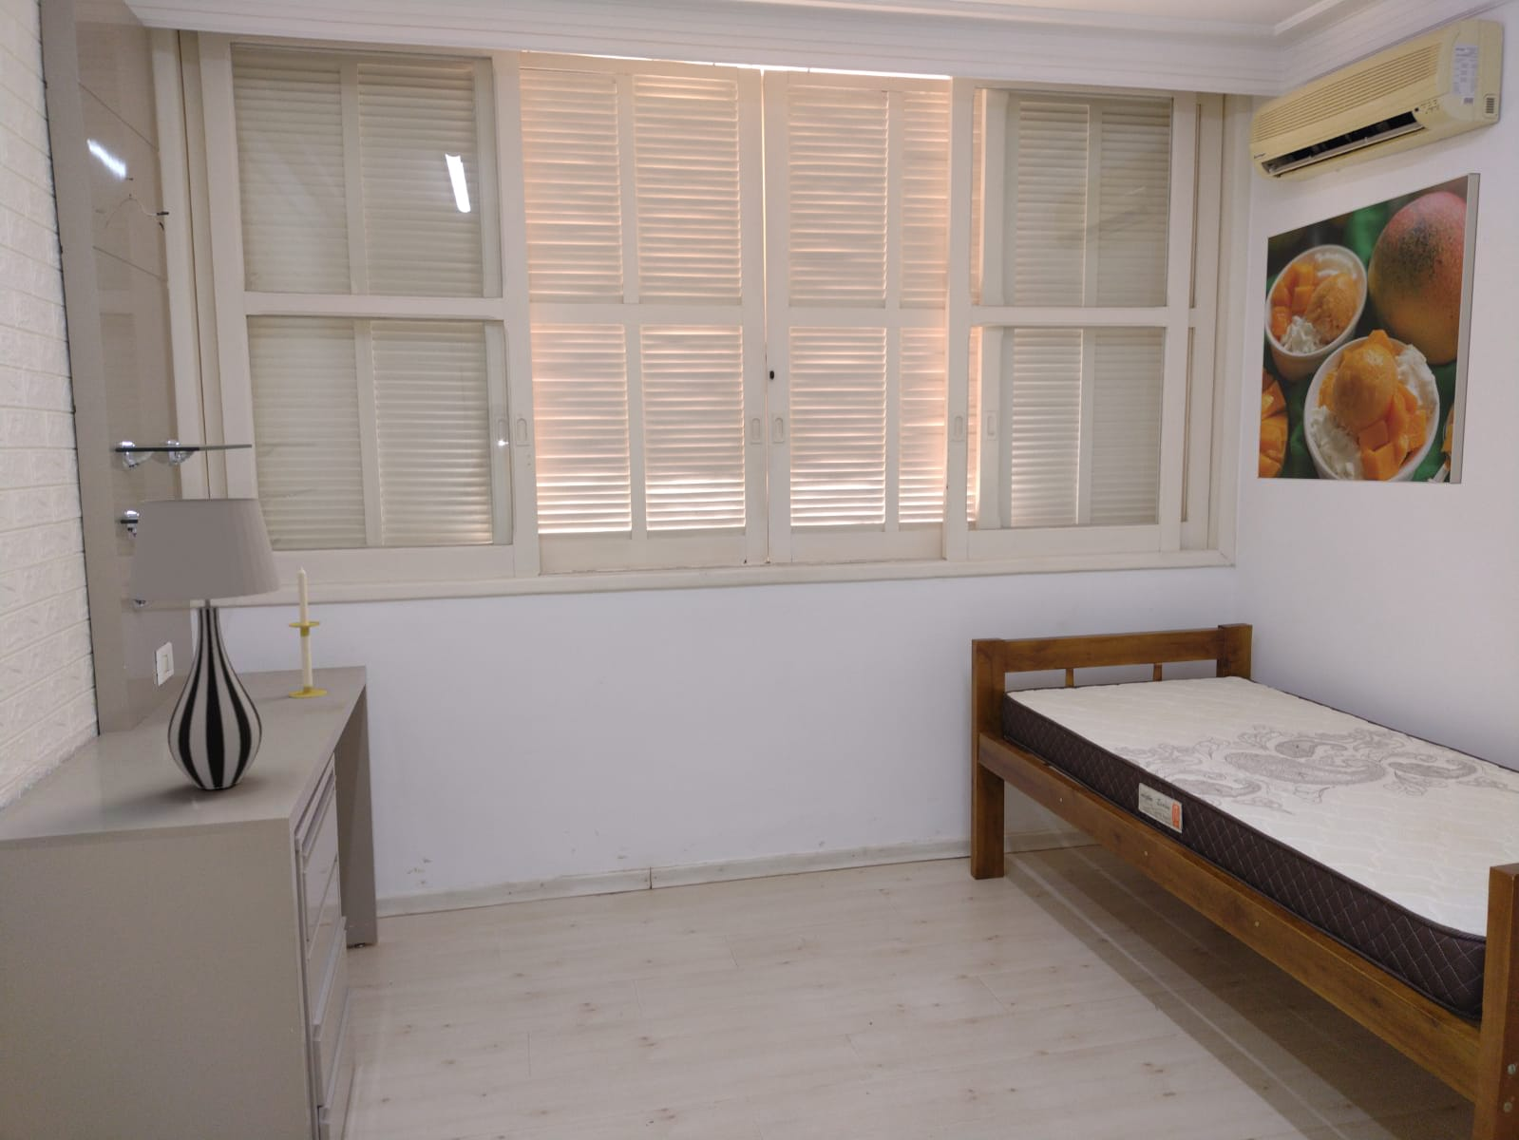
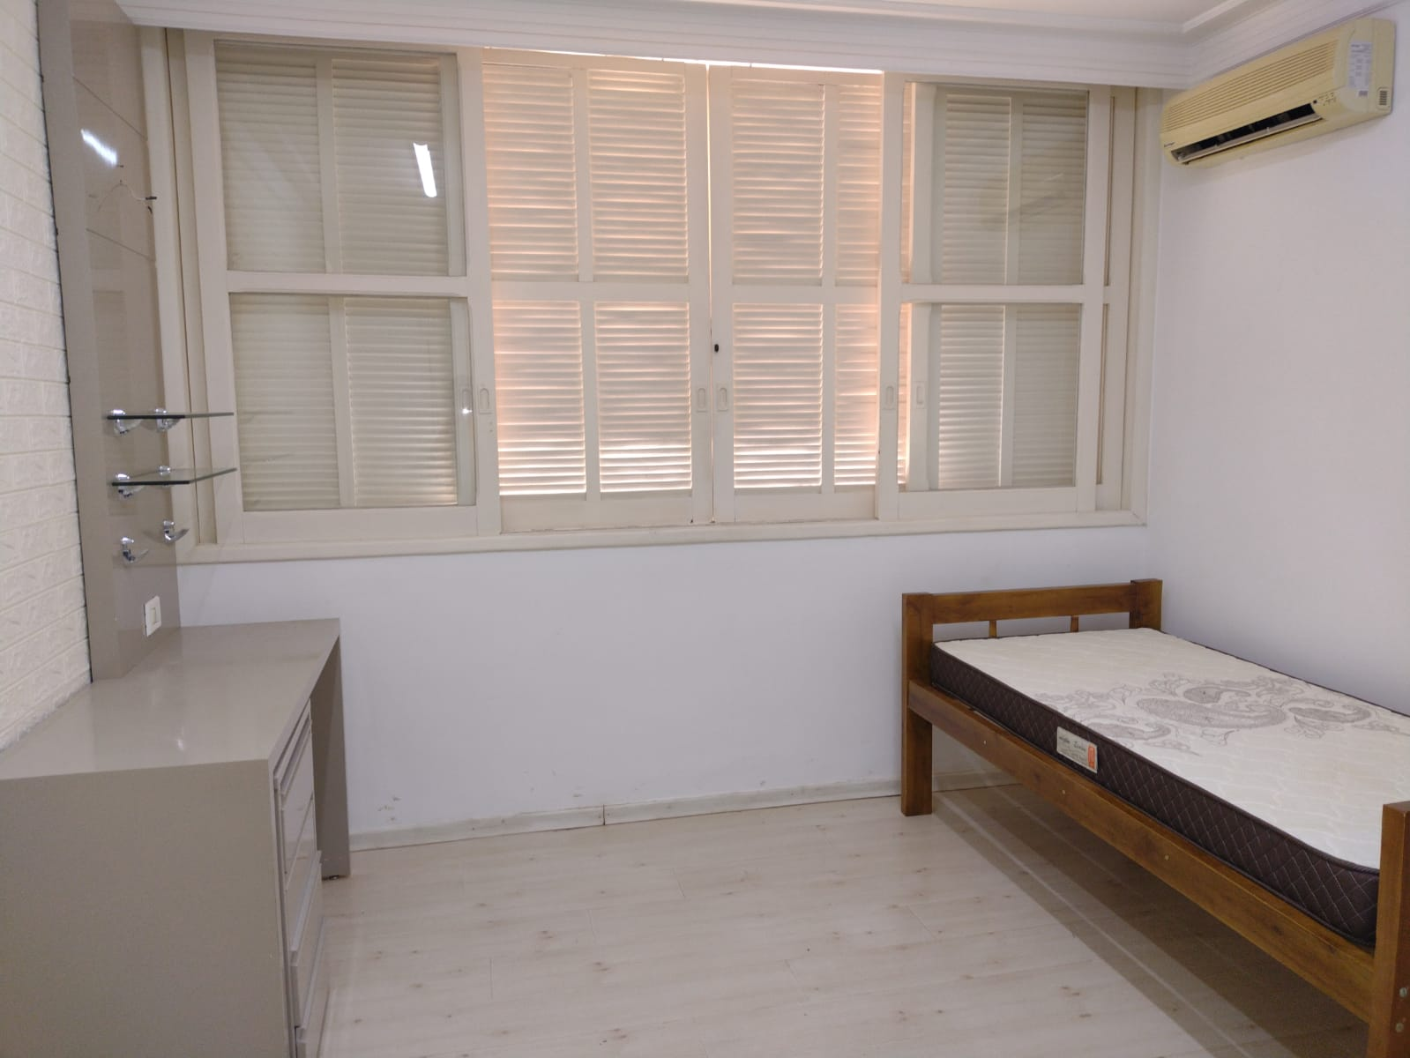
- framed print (1353, 347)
- candle (304, 629)
- table lamp (209, 644)
